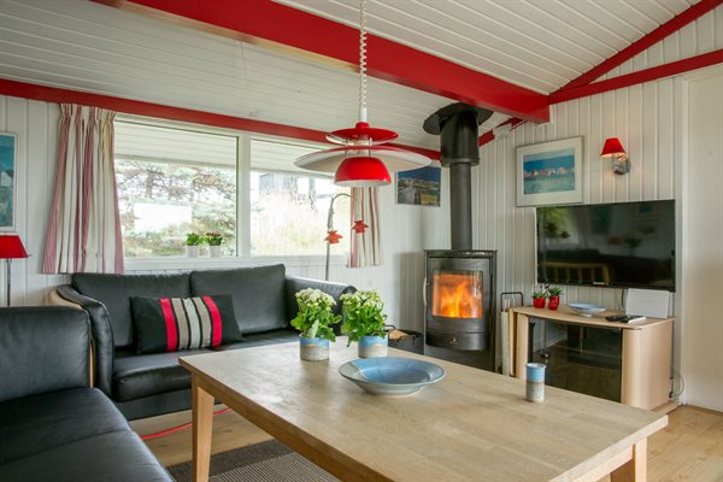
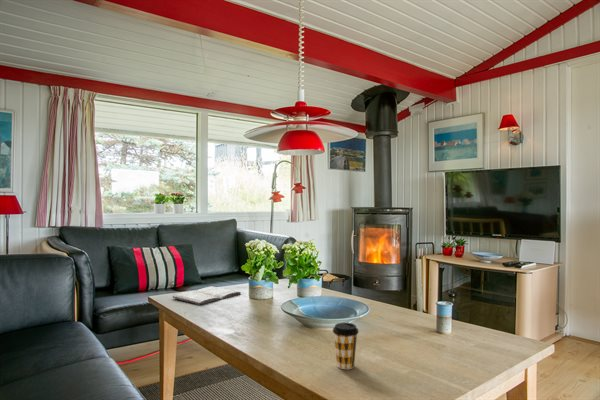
+ magazine (207, 294)
+ coffee cup (345, 345)
